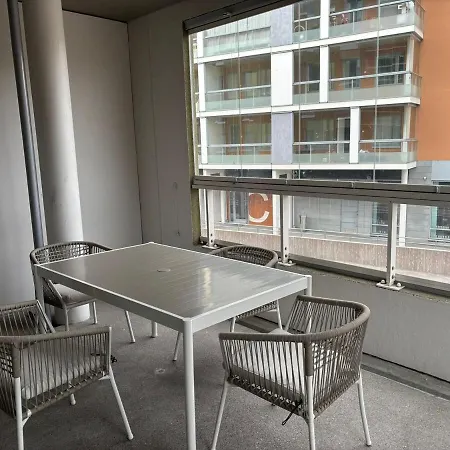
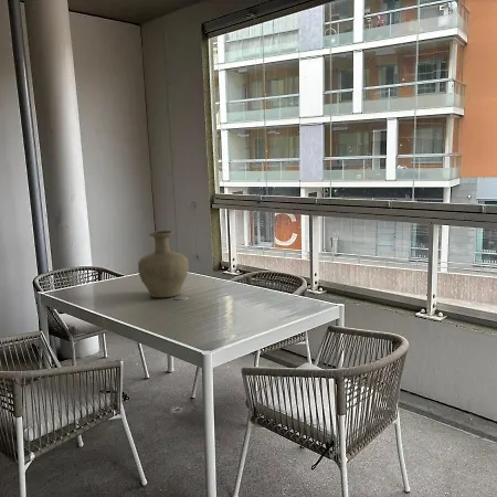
+ vase (162, 263)
